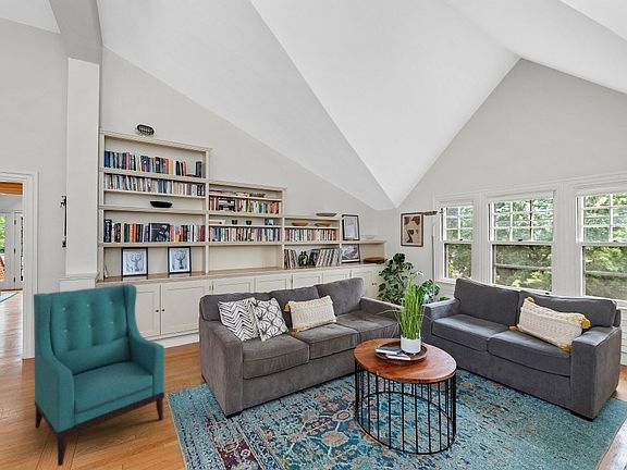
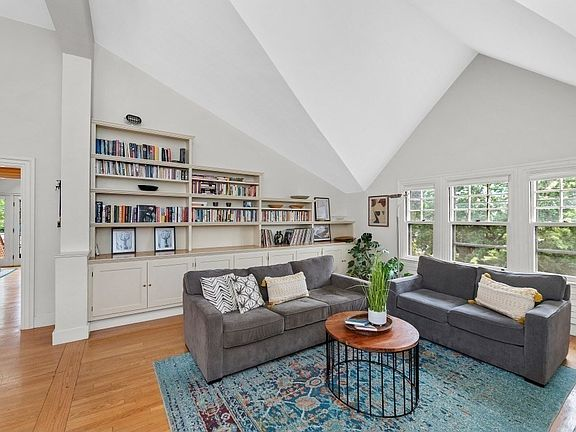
- armchair (99, 357)
